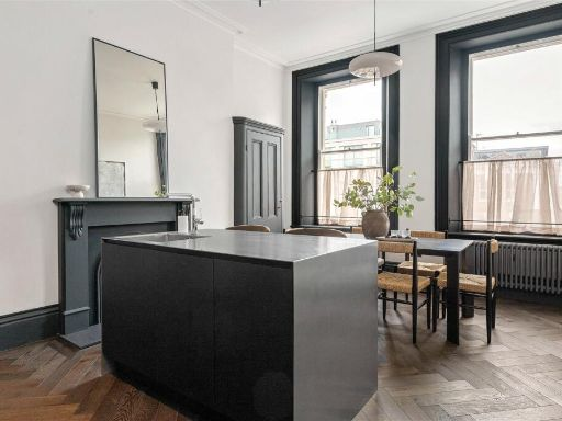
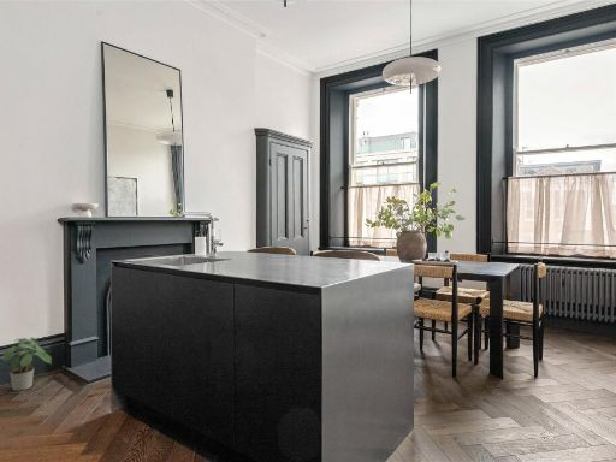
+ potted plant (25, 363)
